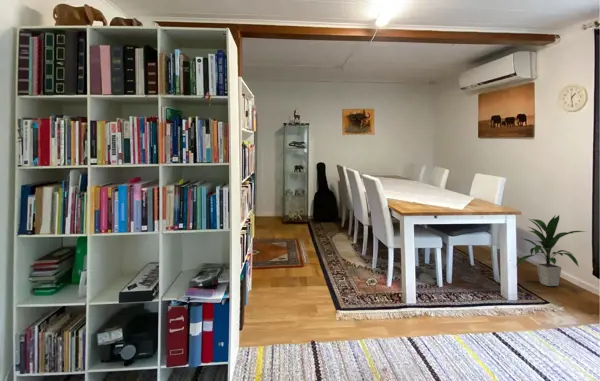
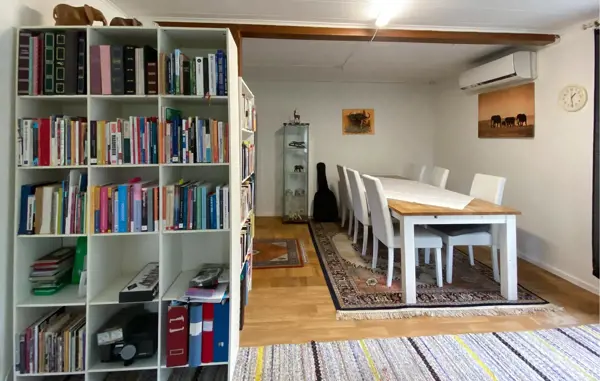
- indoor plant (545, 248)
